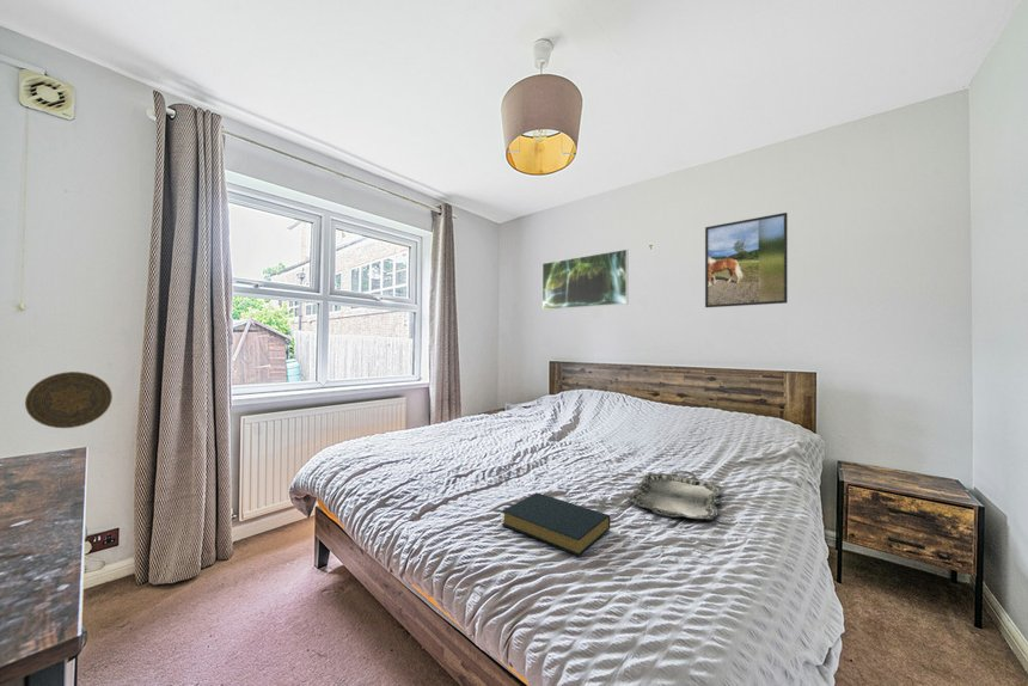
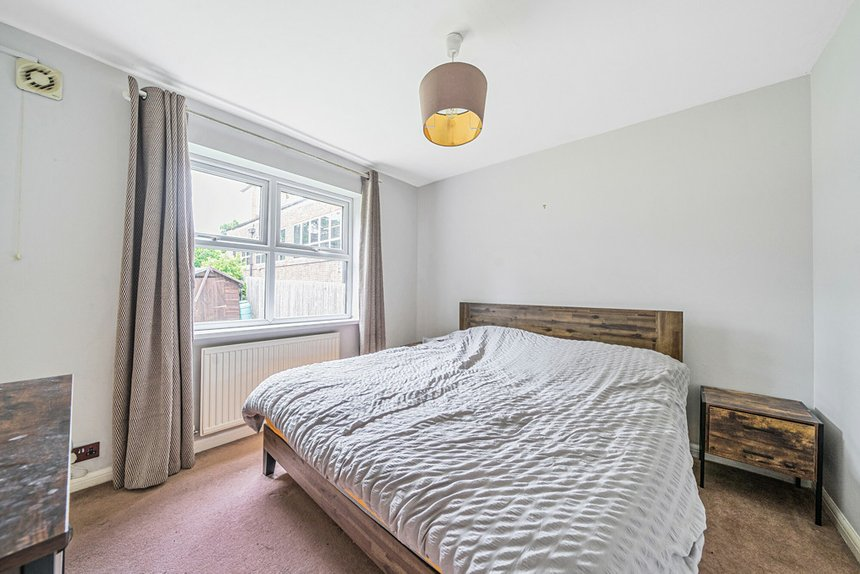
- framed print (744, 263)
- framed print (581, 282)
- serving tray (675, 492)
- hardback book (555, 519)
- decorative plate (71, 399)
